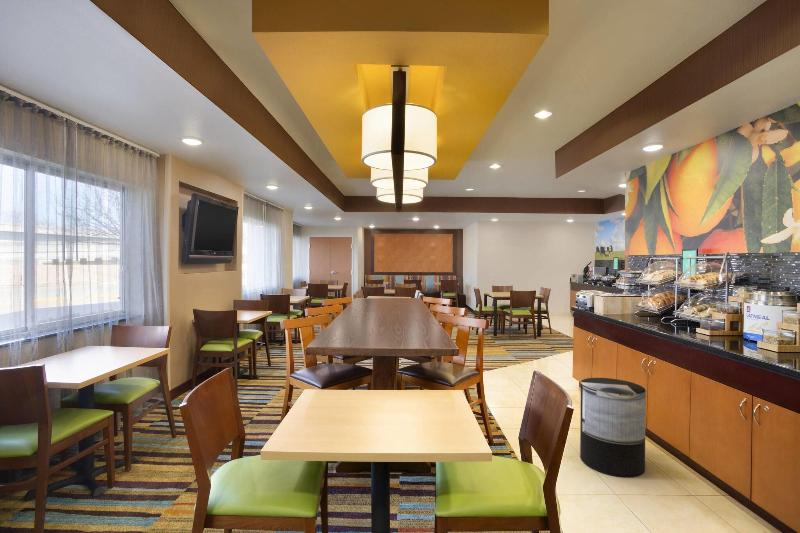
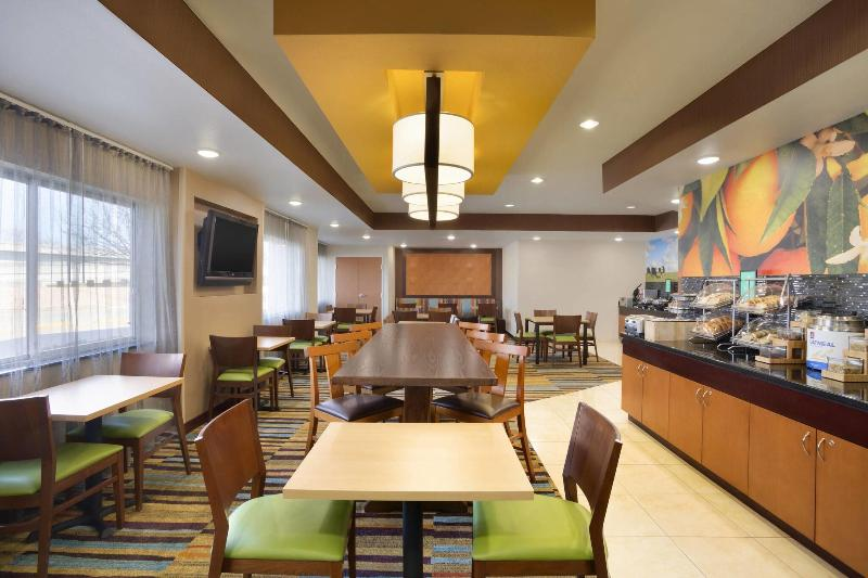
- trash can (611, 423)
